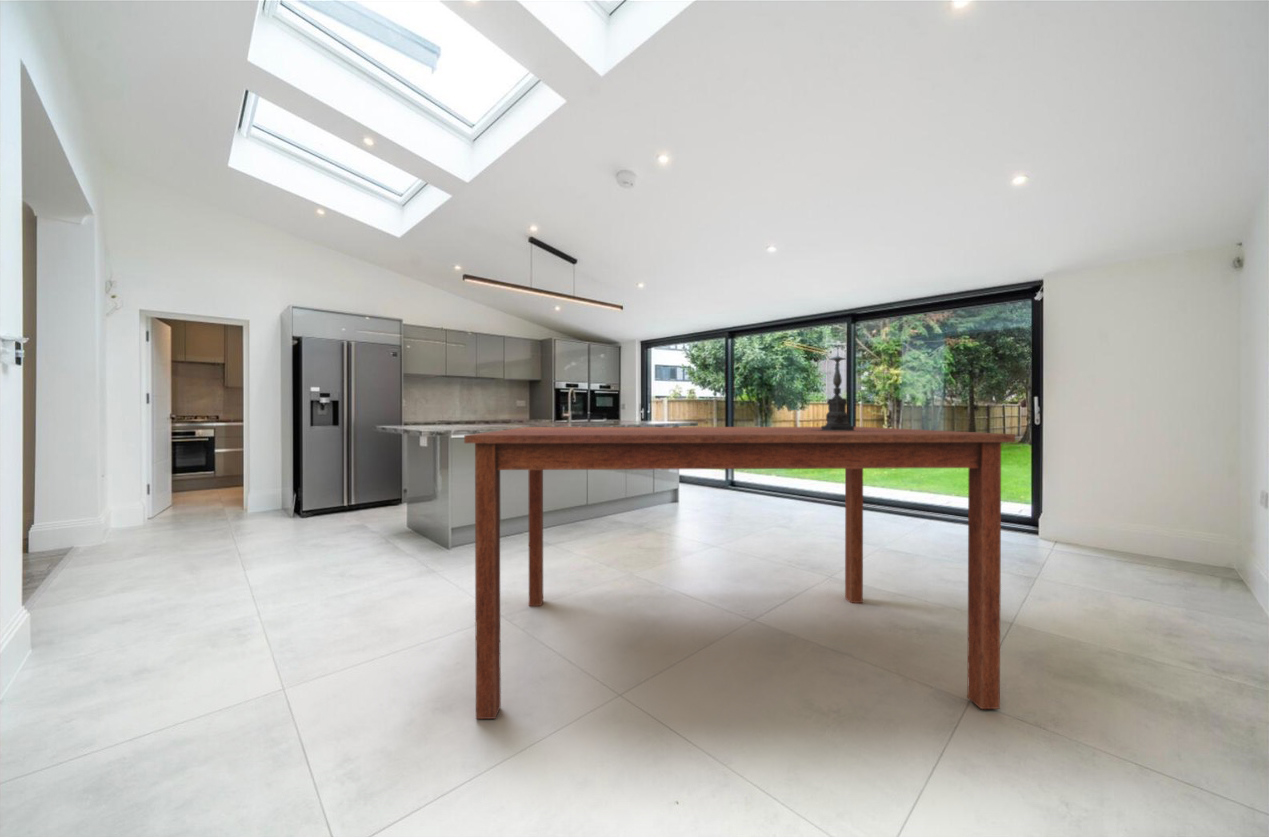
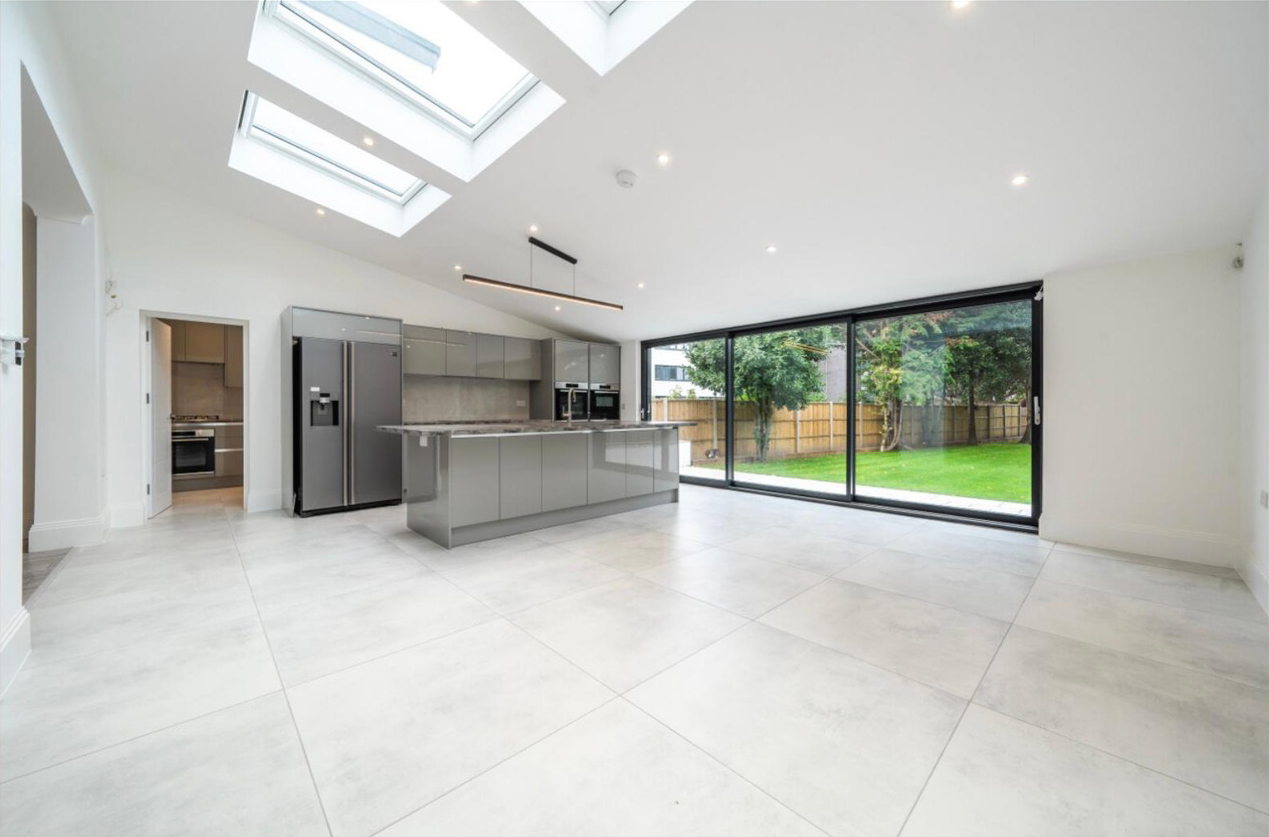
- dining table (713, 468)
- candle holder (836, 387)
